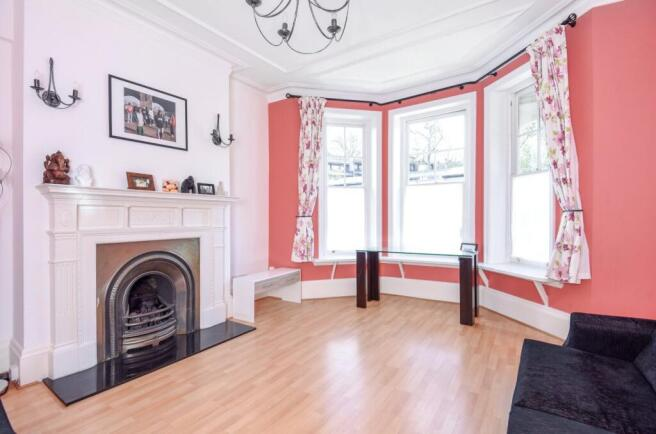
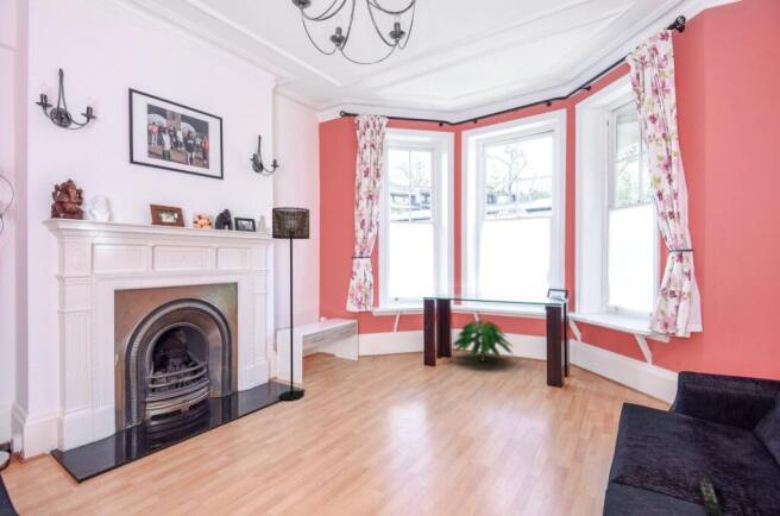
+ indoor plant (482, 338)
+ floor lamp (291, 302)
+ remote control (709, 497)
